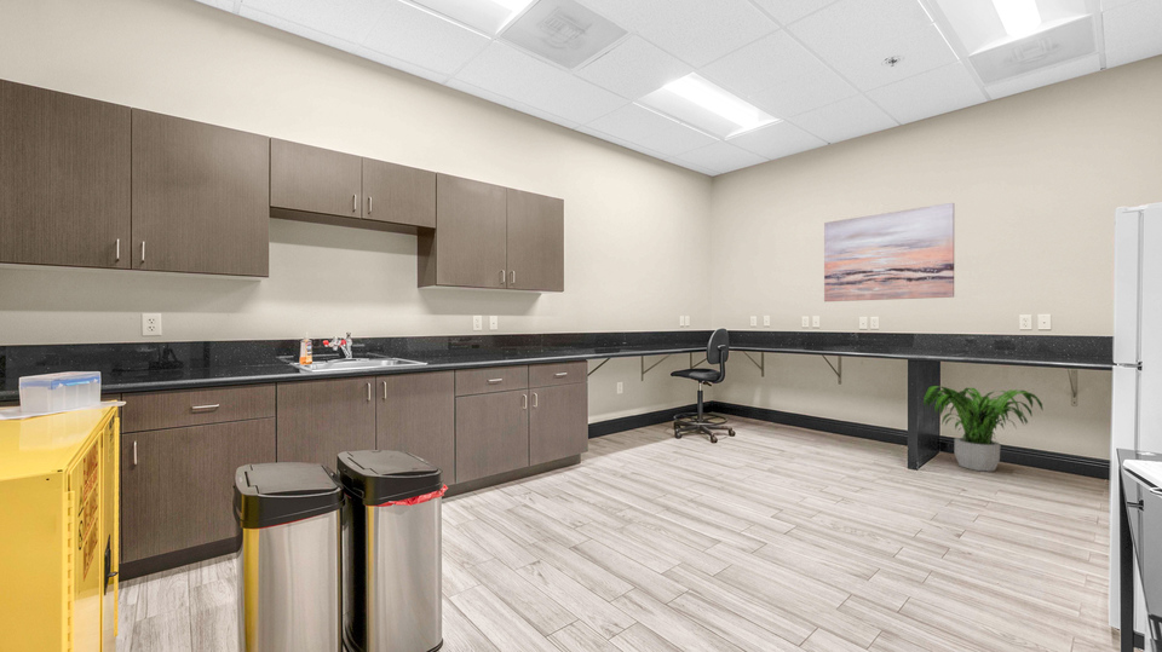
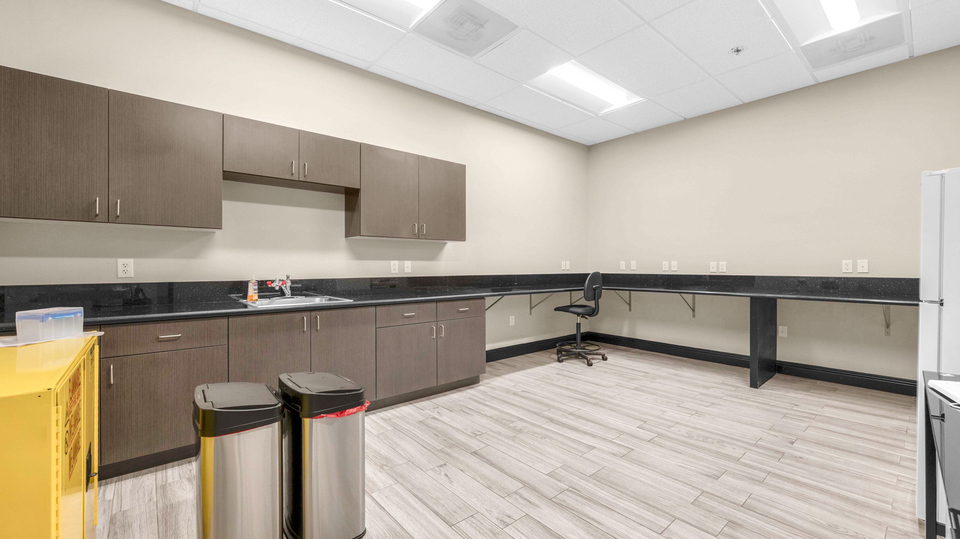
- potted plant (980, 427)
- wall art (884, 256)
